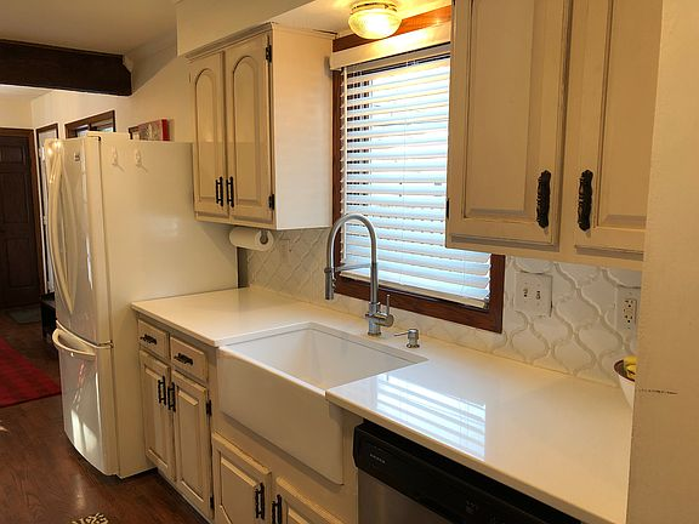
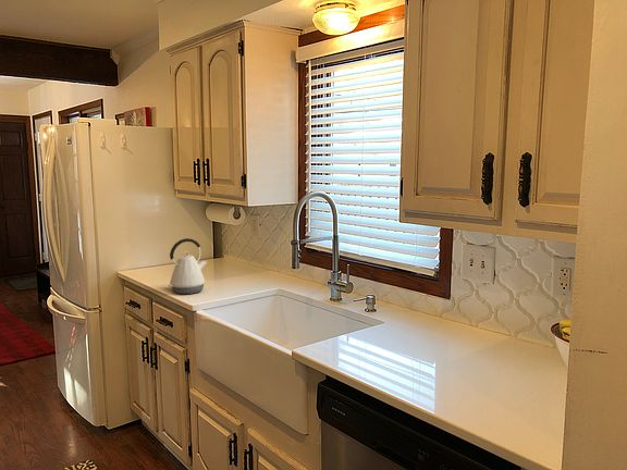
+ kettle (187, 264)
